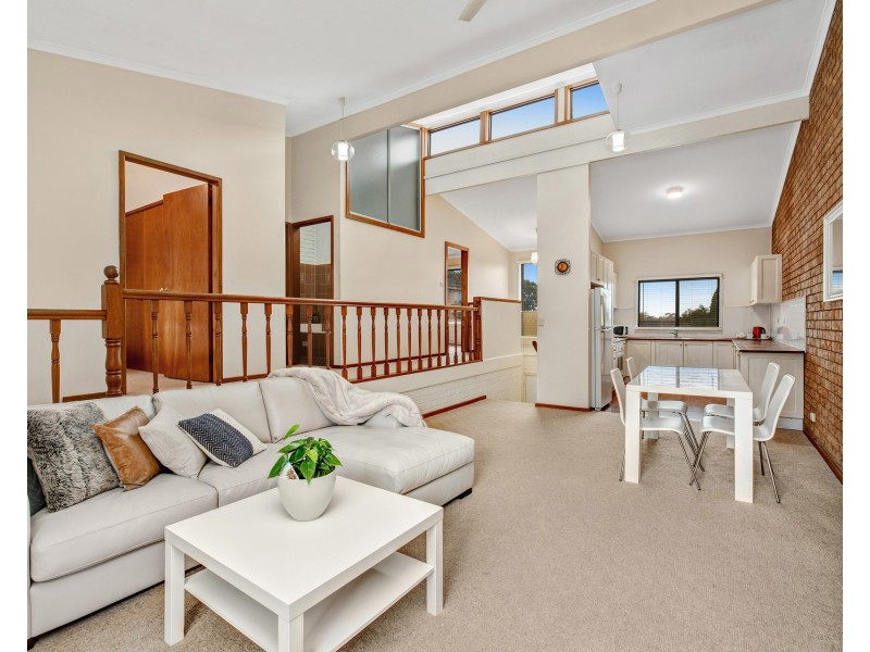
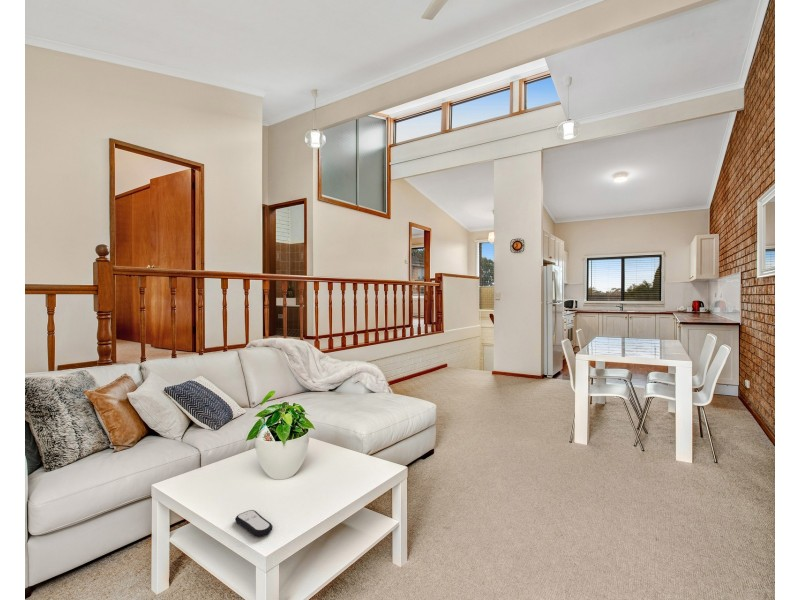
+ remote control (254, 522)
